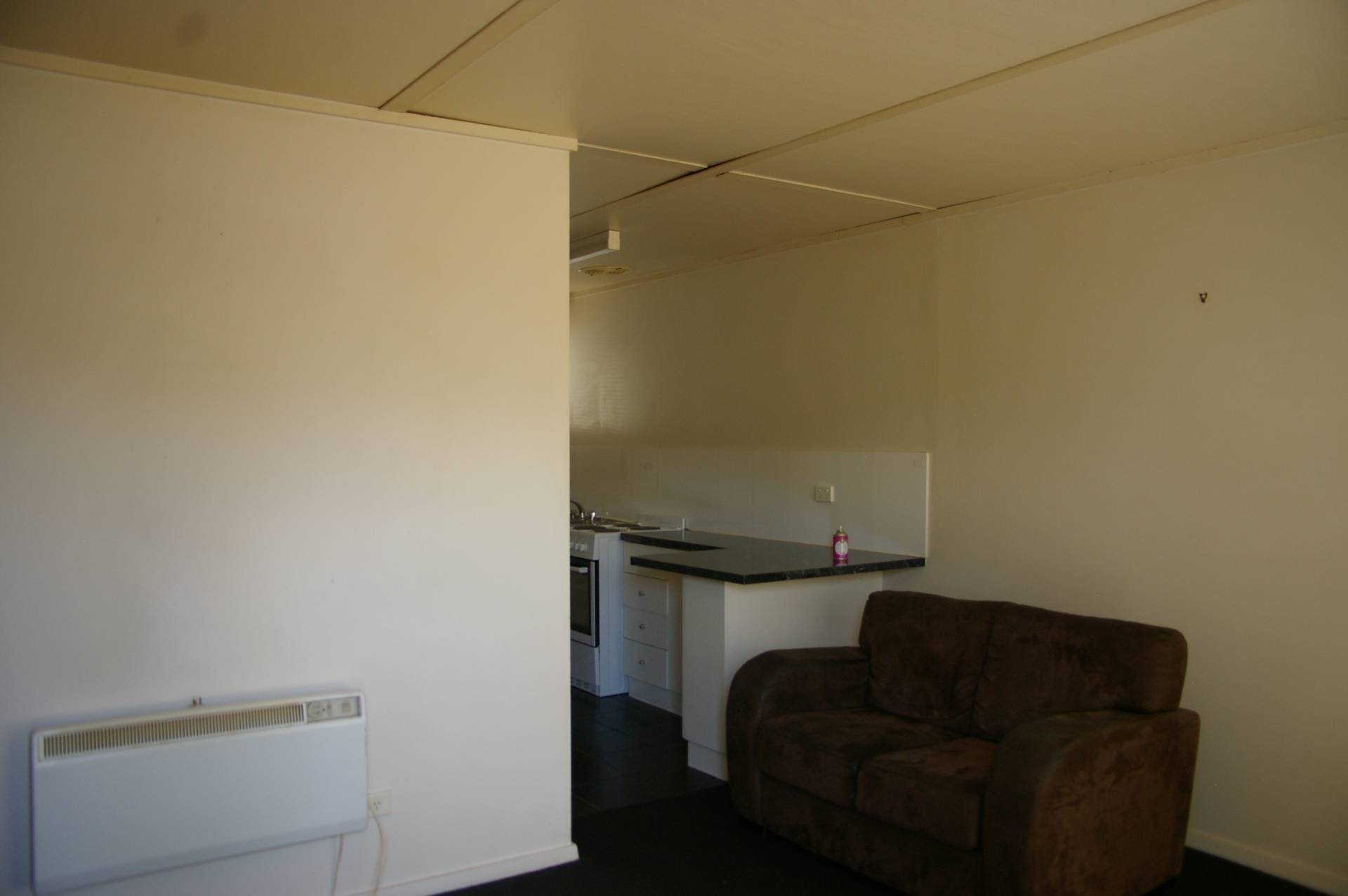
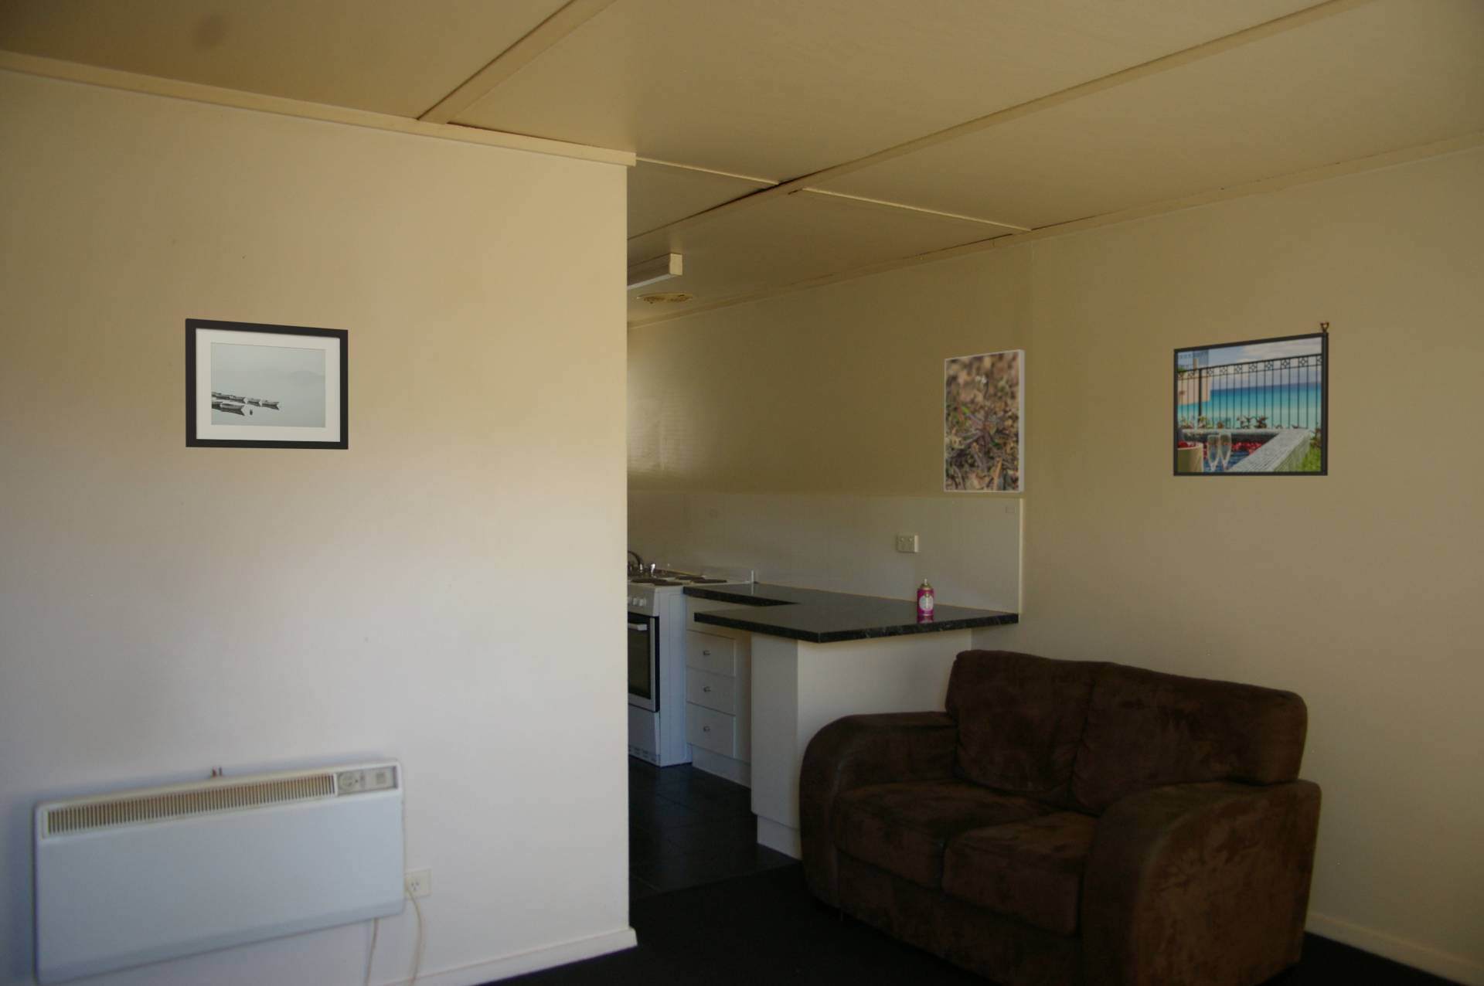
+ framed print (1246, 408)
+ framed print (983, 423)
+ wall art (269, 386)
